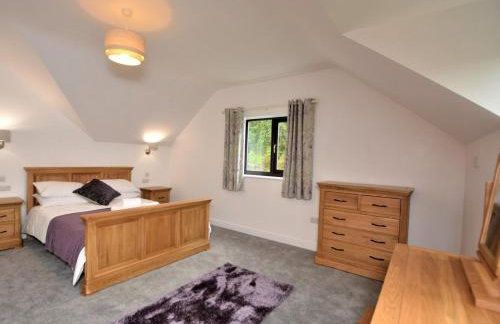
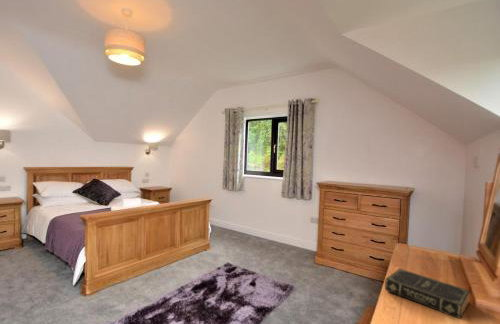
+ book (425, 290)
